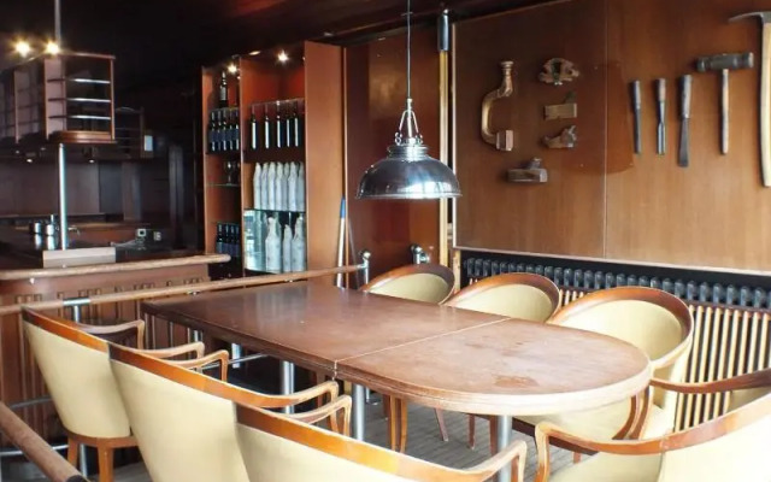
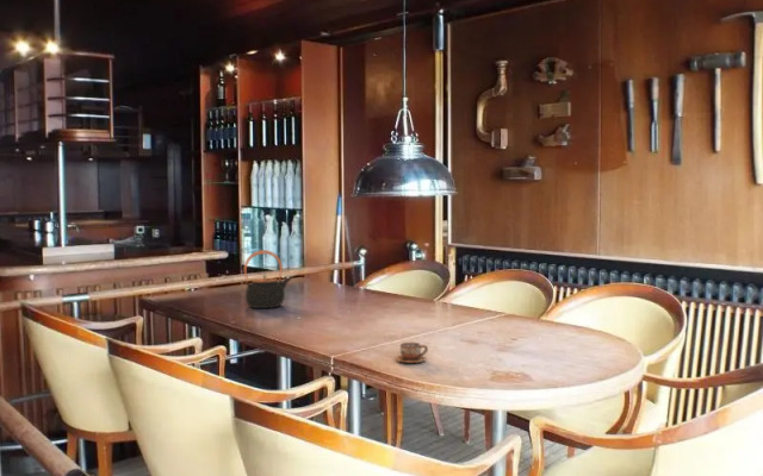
+ cup (411, 352)
+ teapot (268, 278)
